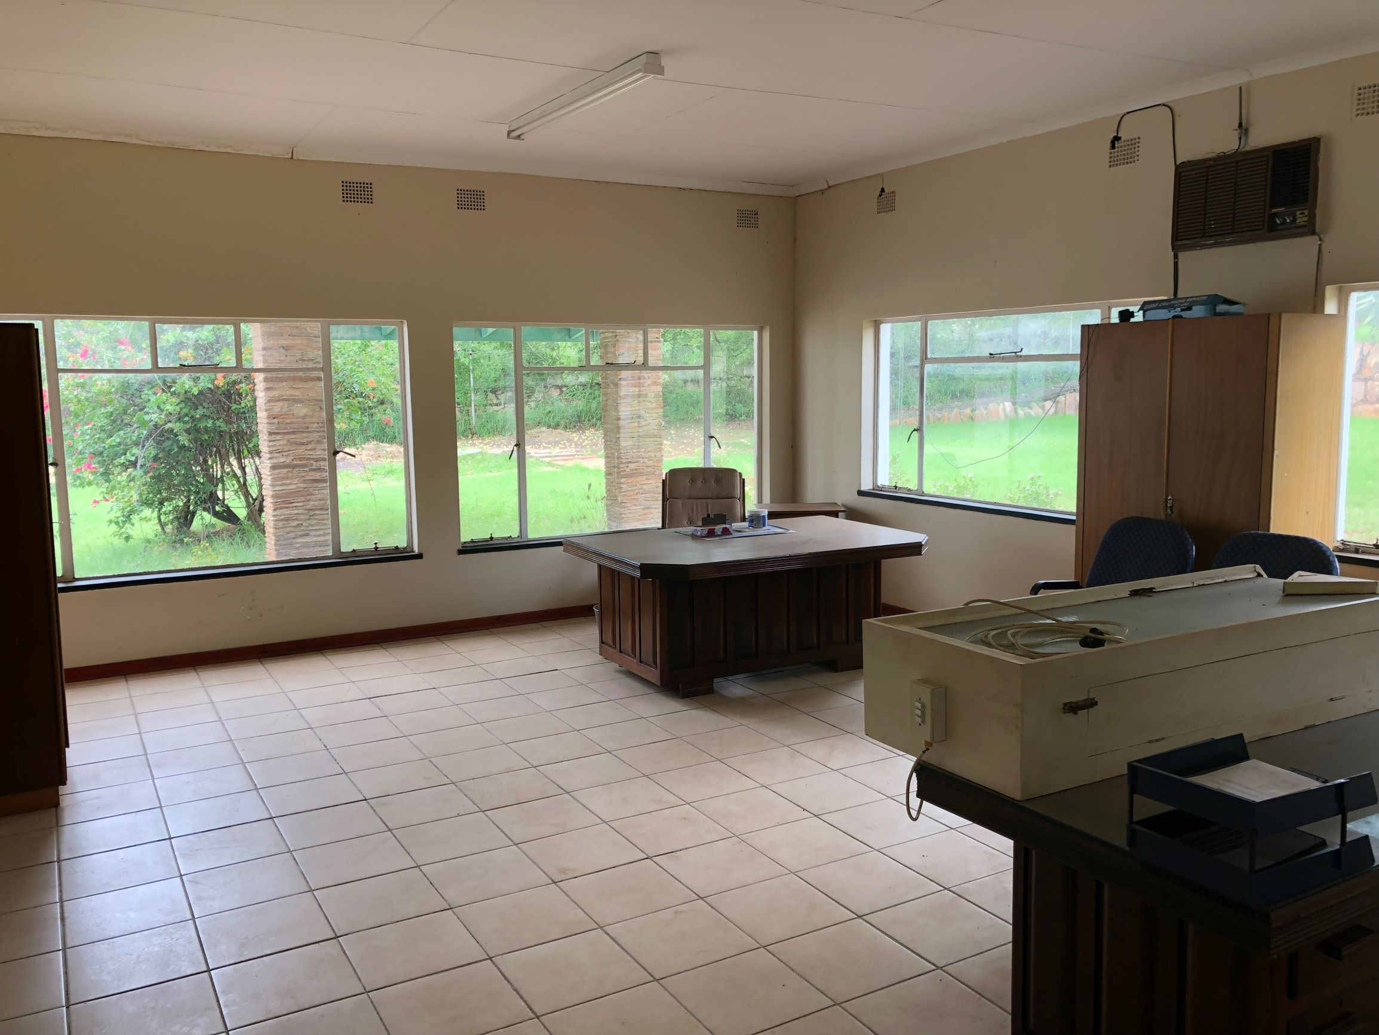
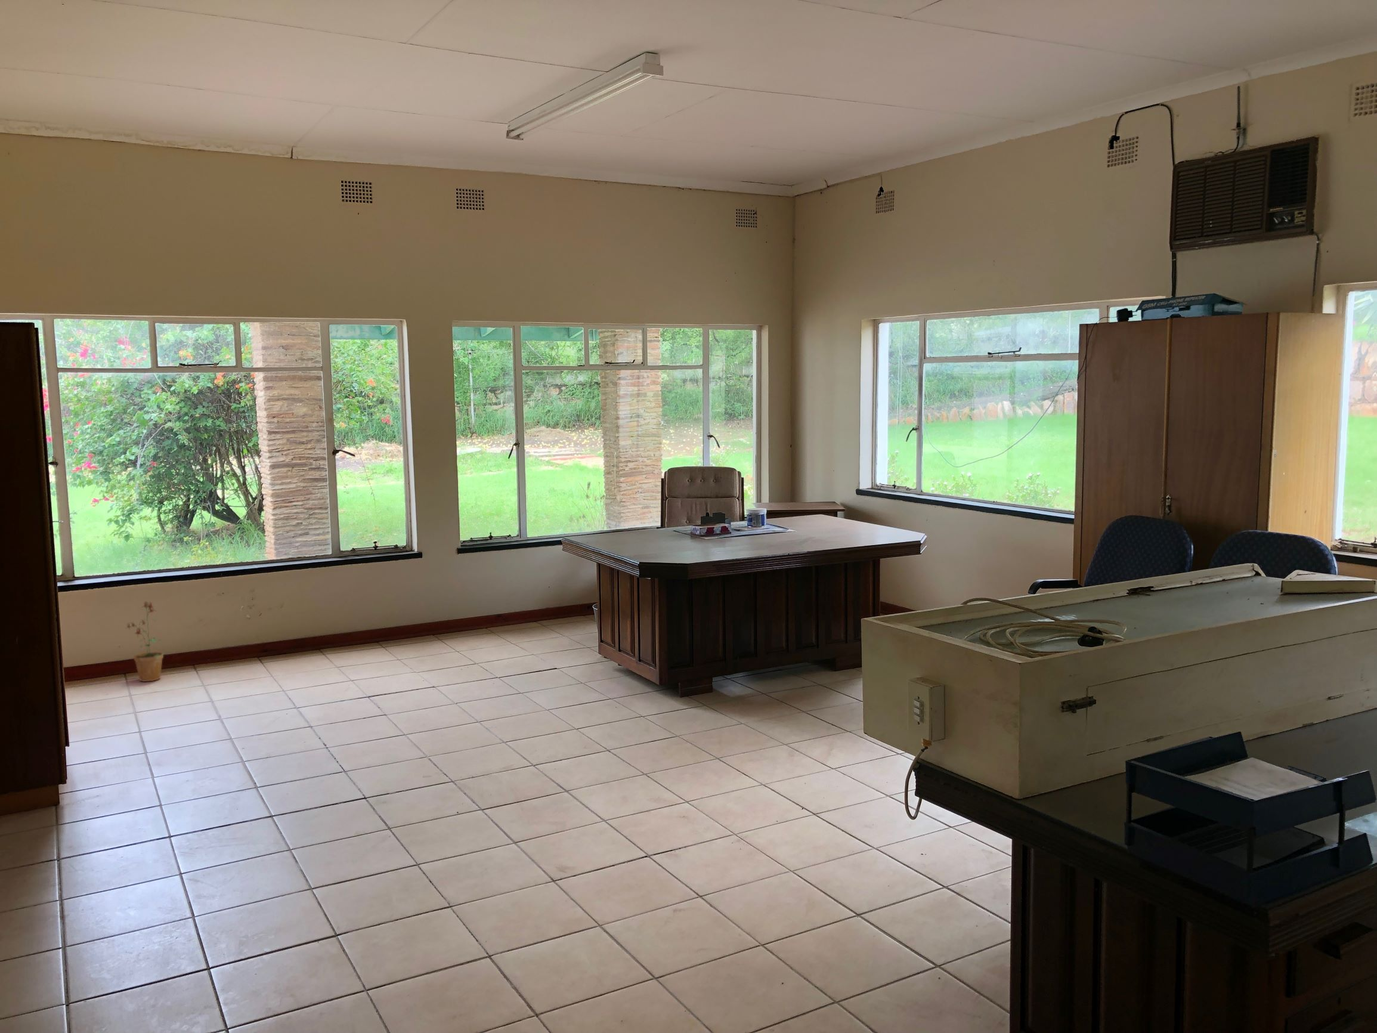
+ potted plant (145, 641)
